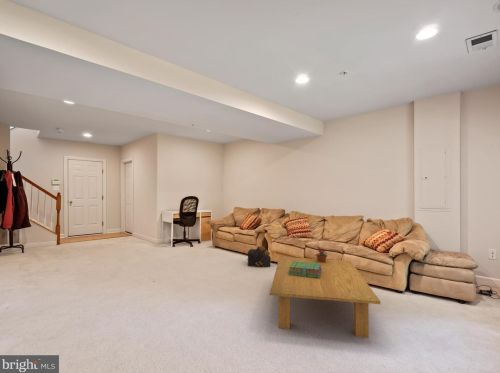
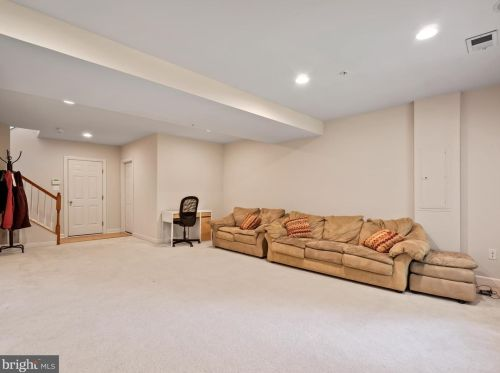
- potted plant (321, 253)
- coffee table (317, 290)
- stack of books (305, 268)
- backpack (258, 255)
